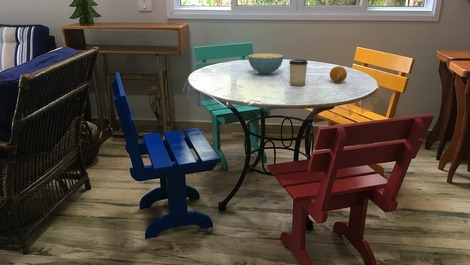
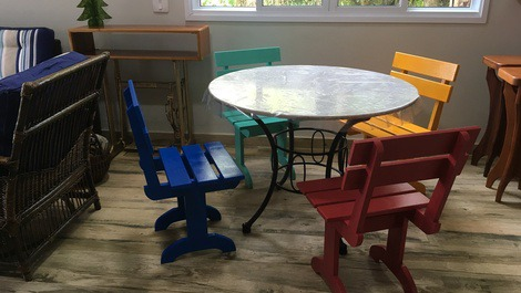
- cereal bowl (265, 64)
- cup (298, 72)
- fruit (338, 74)
